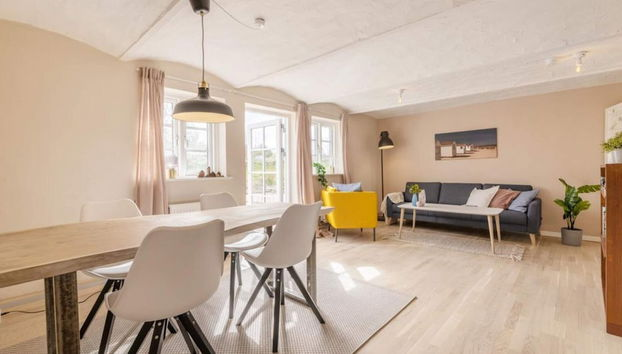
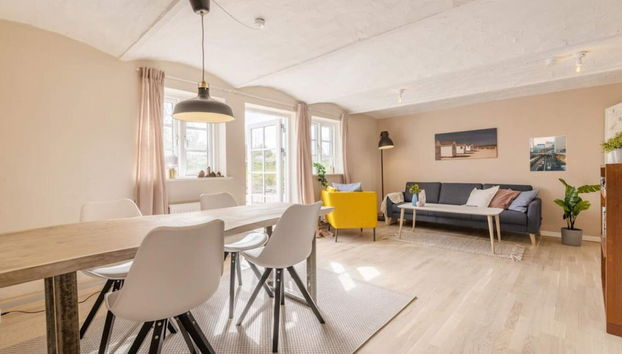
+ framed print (547, 154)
